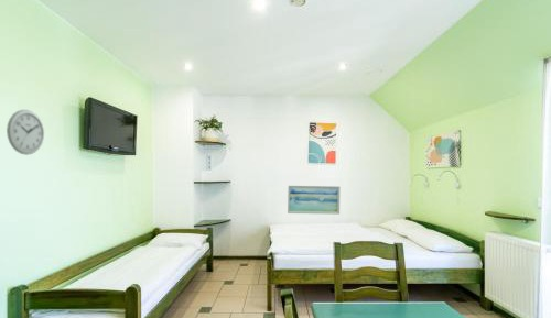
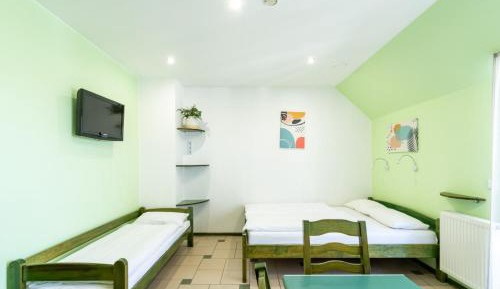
- wall clock (28, 132)
- wall art (313, 199)
